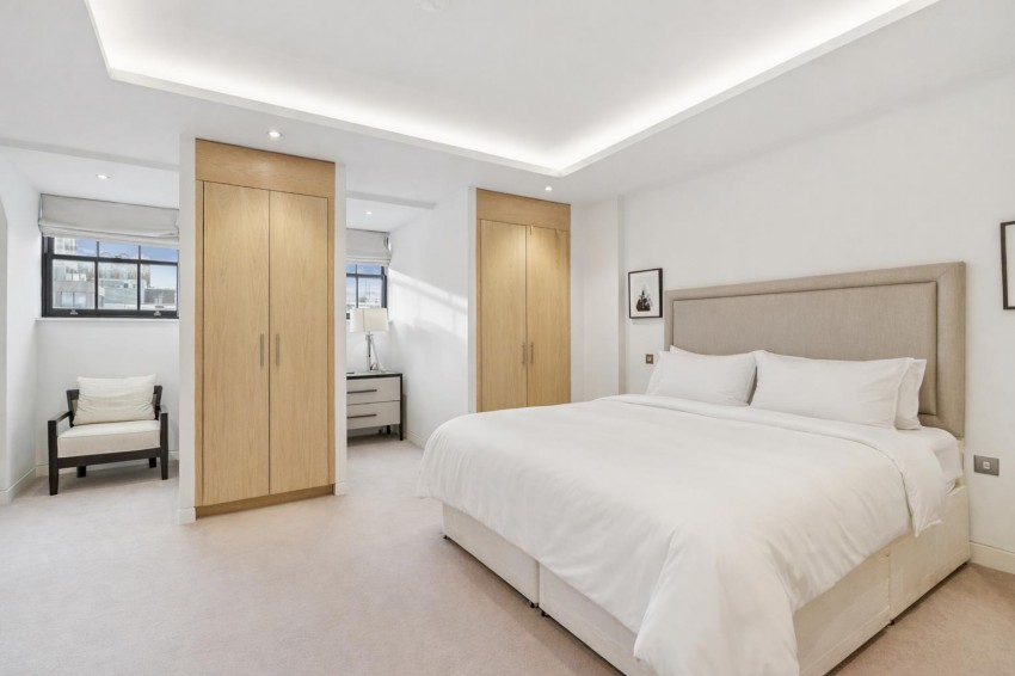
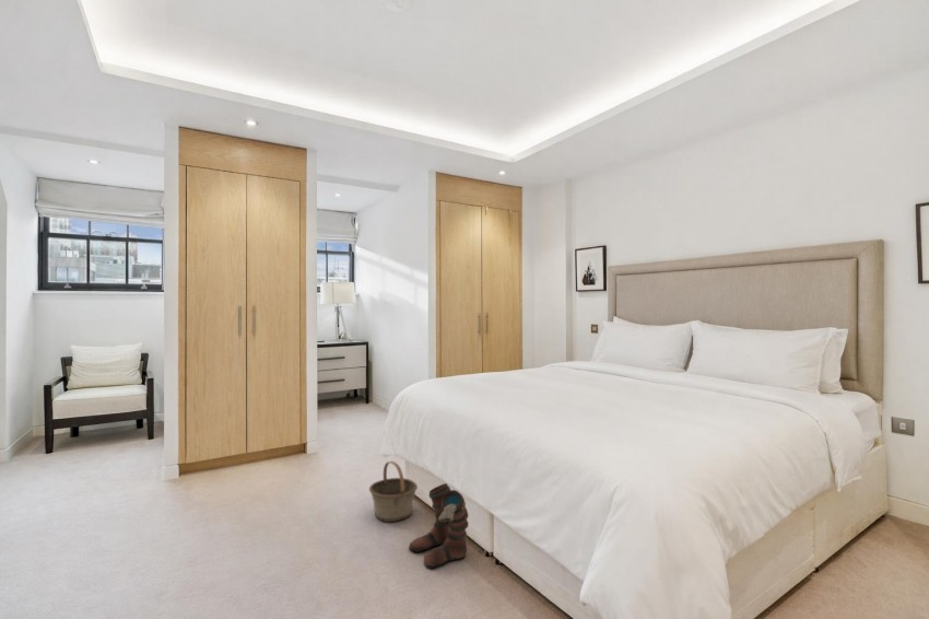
+ boots (442, 522)
+ basket (392, 488)
